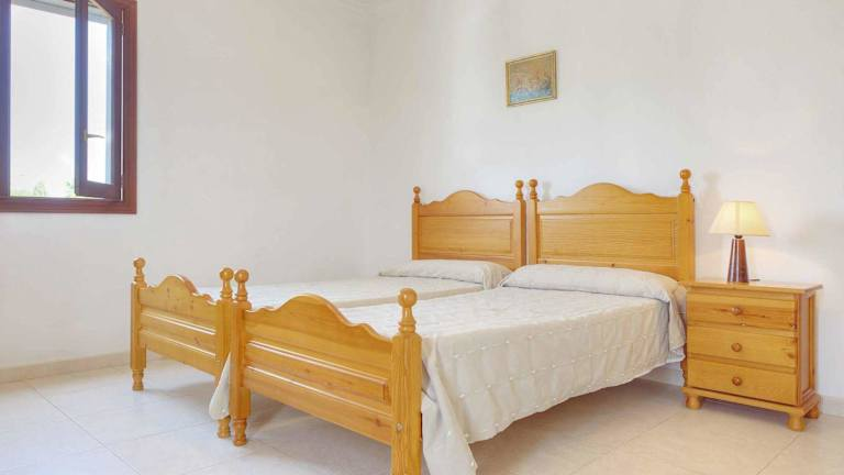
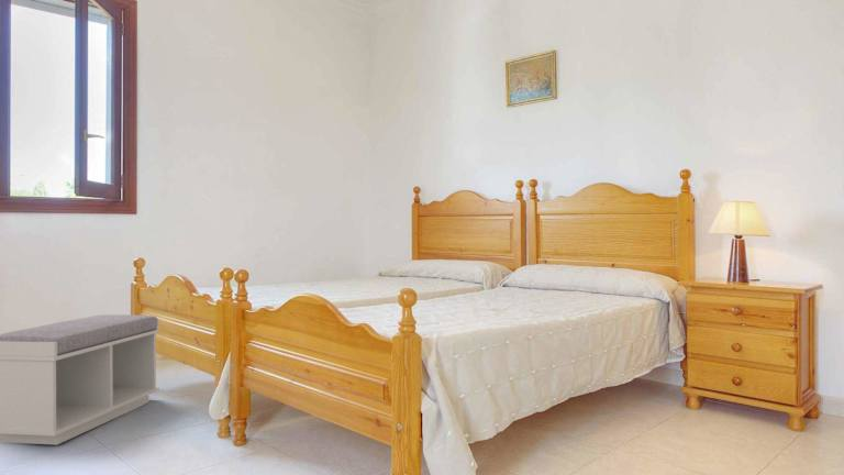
+ bench (80, 371)
